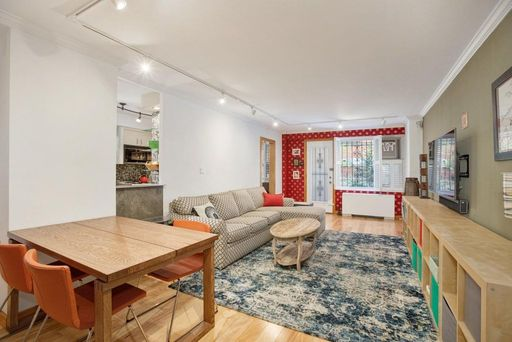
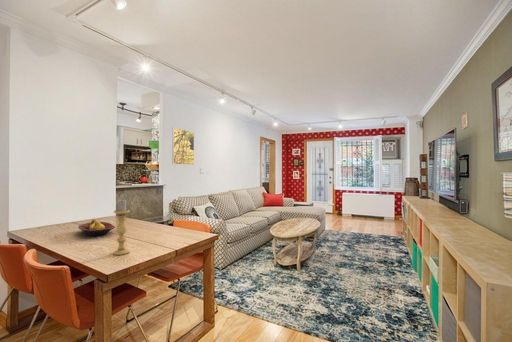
+ candle holder (121, 225)
+ fruit bowl (96, 226)
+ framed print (183, 147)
